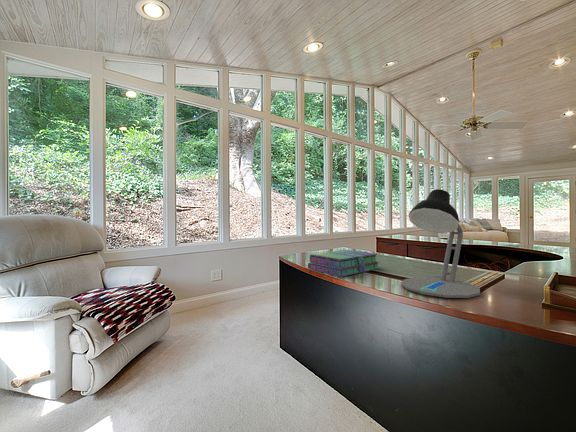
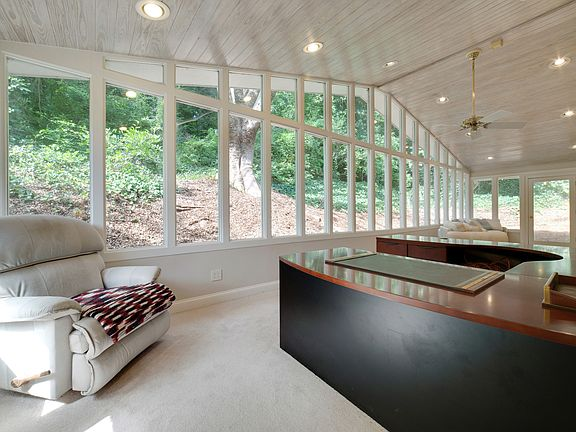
- stack of books (343, 261)
- desk lamp (442, 232)
